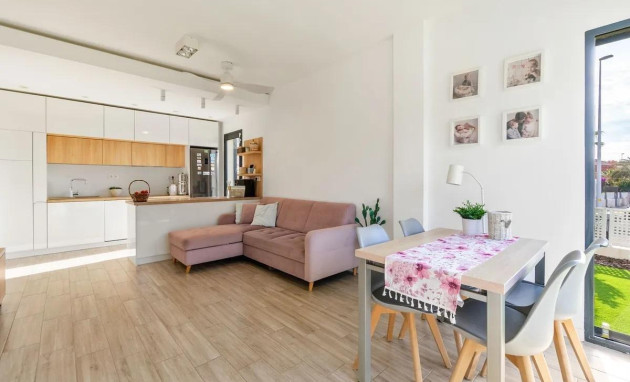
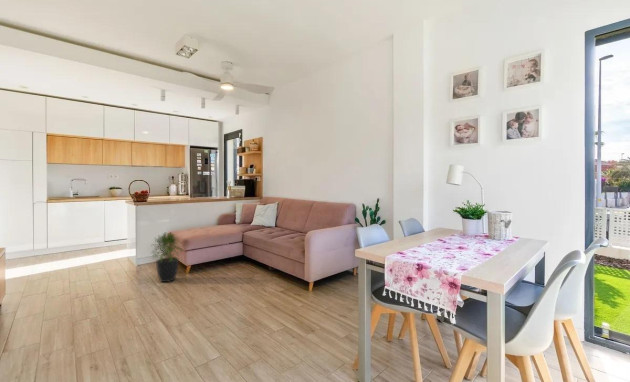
+ potted plant (165, 256)
